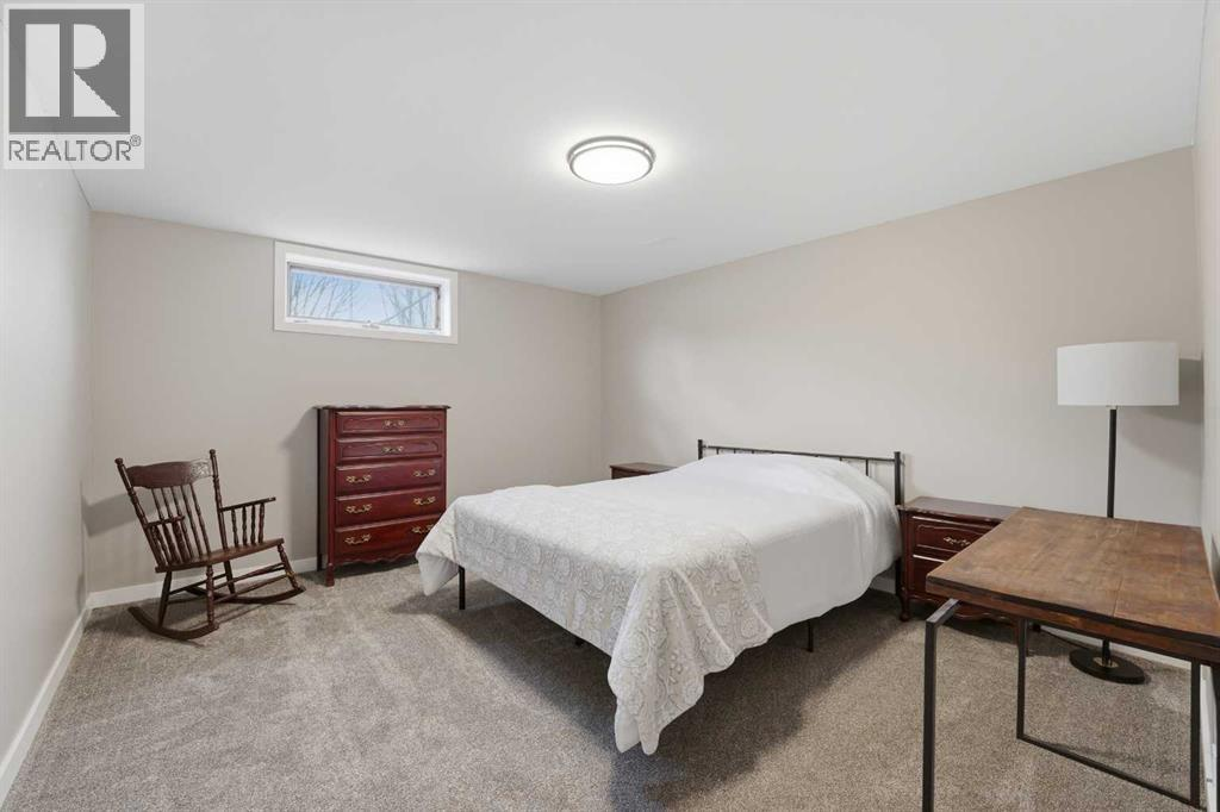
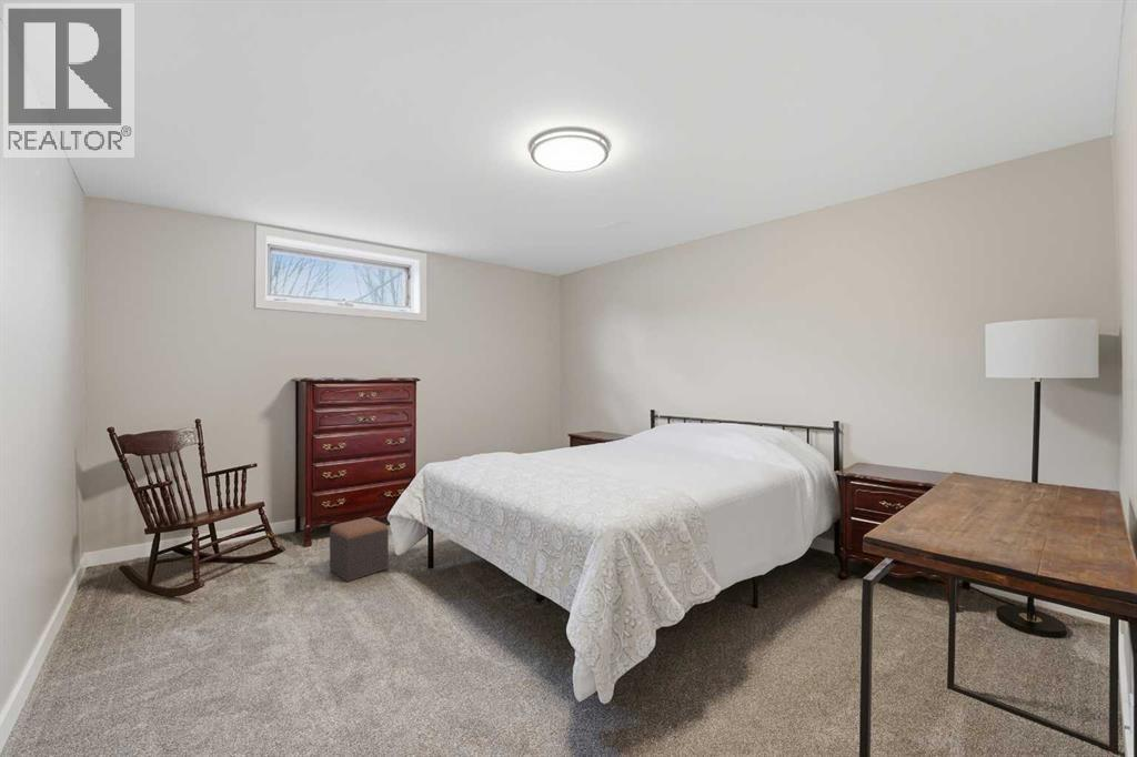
+ footstool (359, 546)
